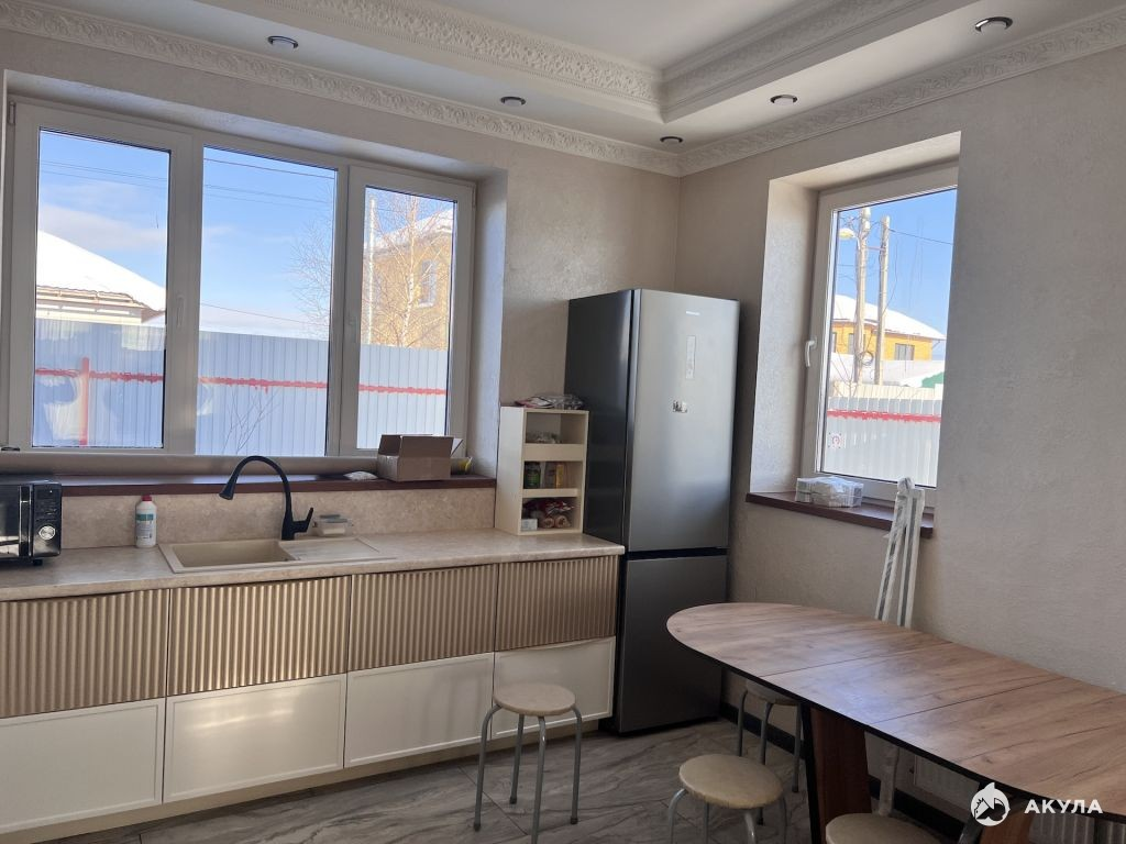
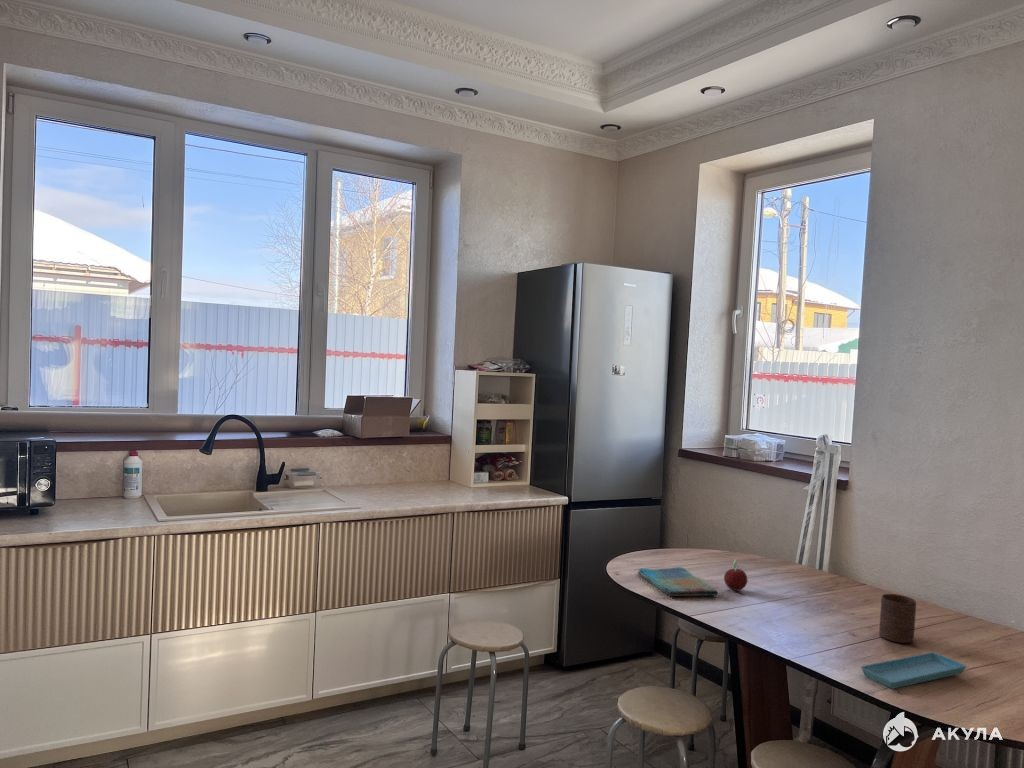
+ fruit (734, 573)
+ cup (893, 616)
+ saucer (913, 670)
+ dish towel (676, 581)
